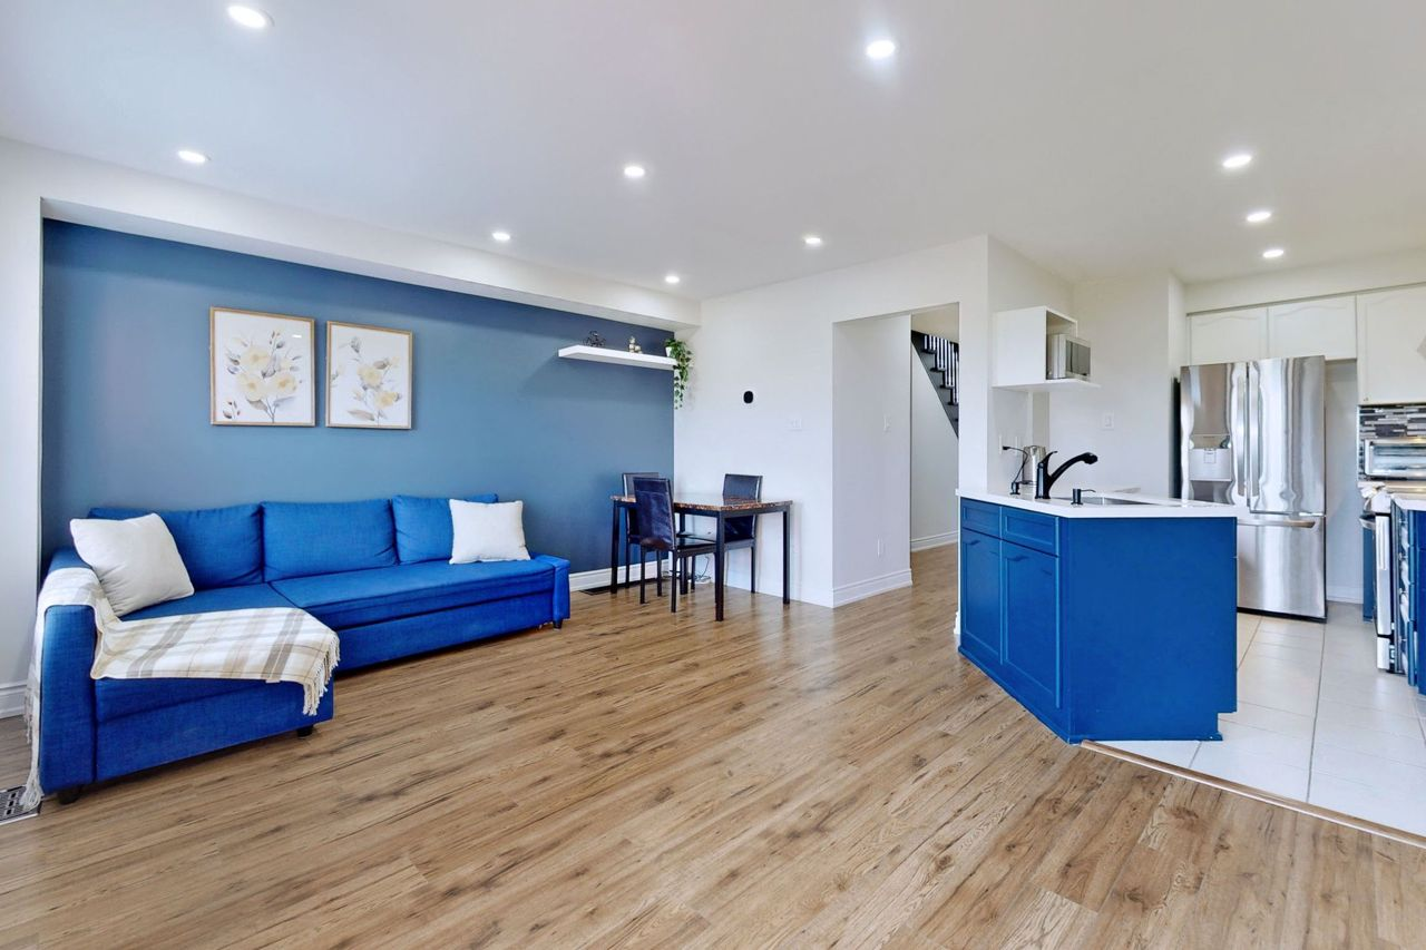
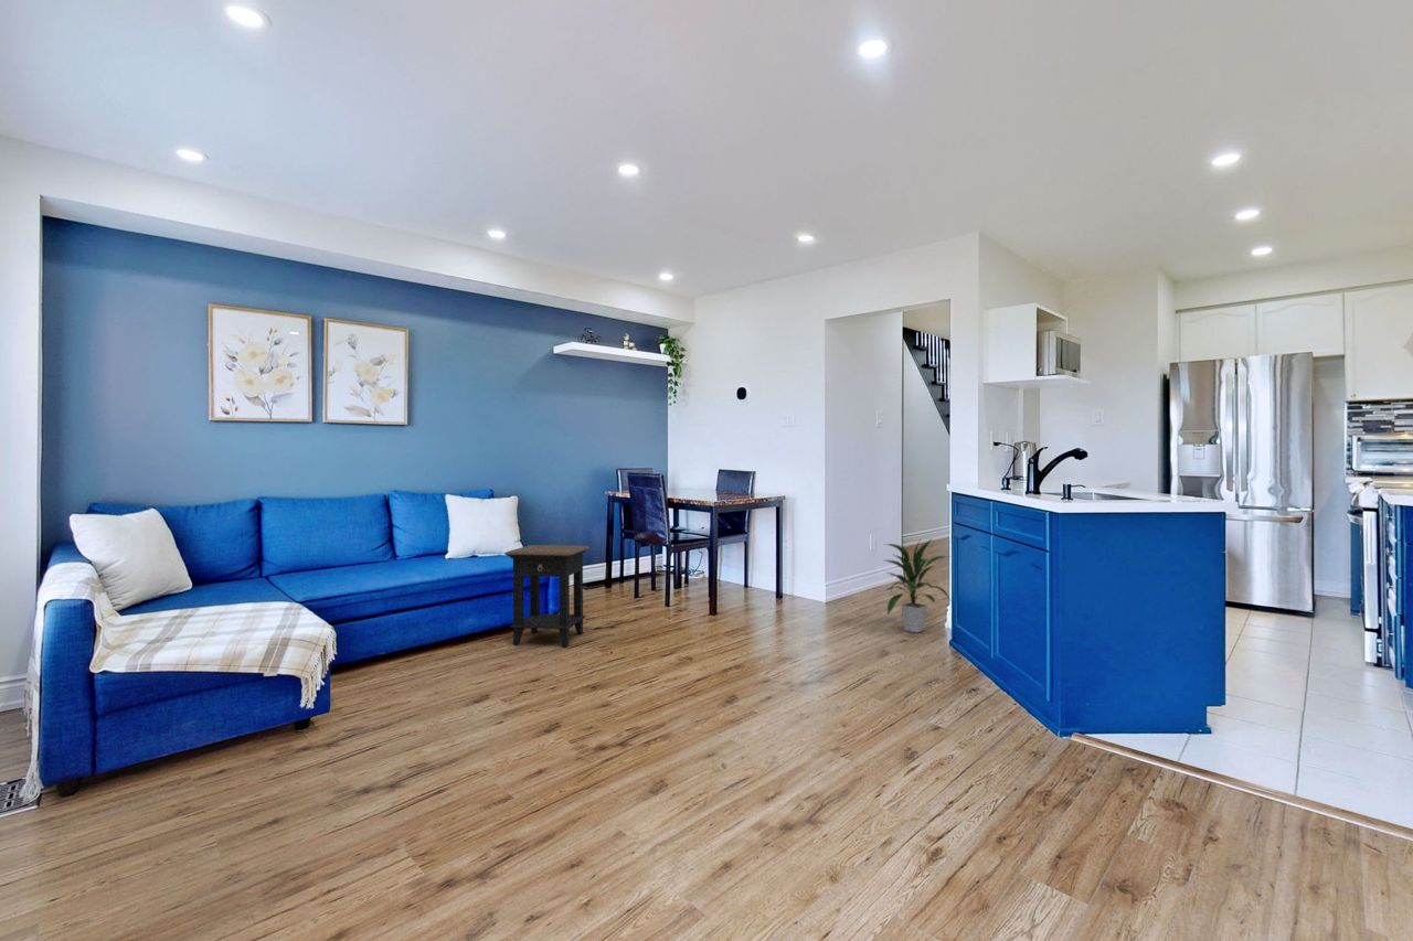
+ indoor plant (910, 582)
+ side table (539, 594)
